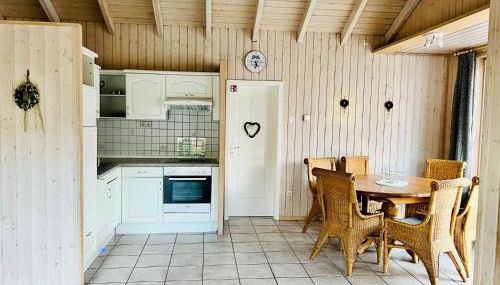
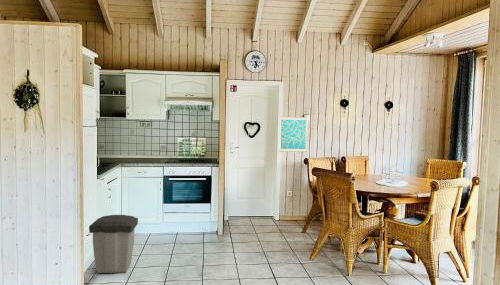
+ trash can (114, 243)
+ wall art (293, 134)
